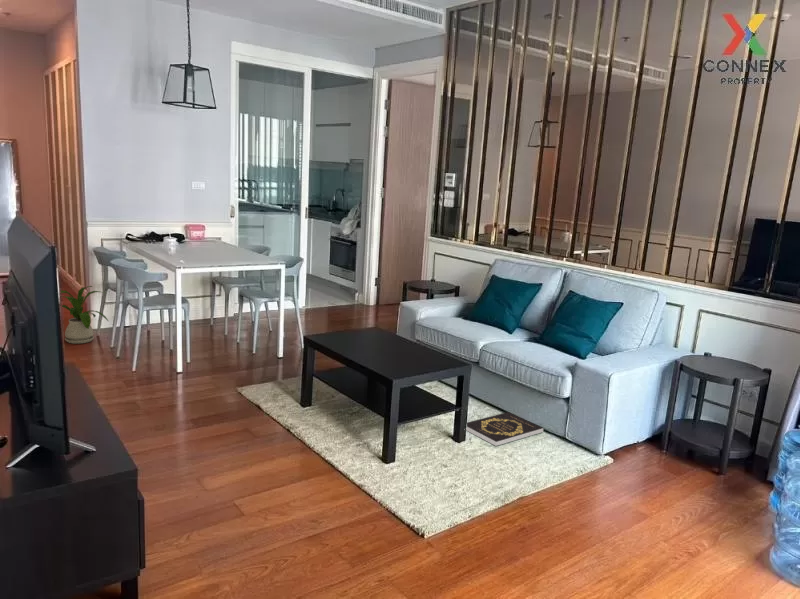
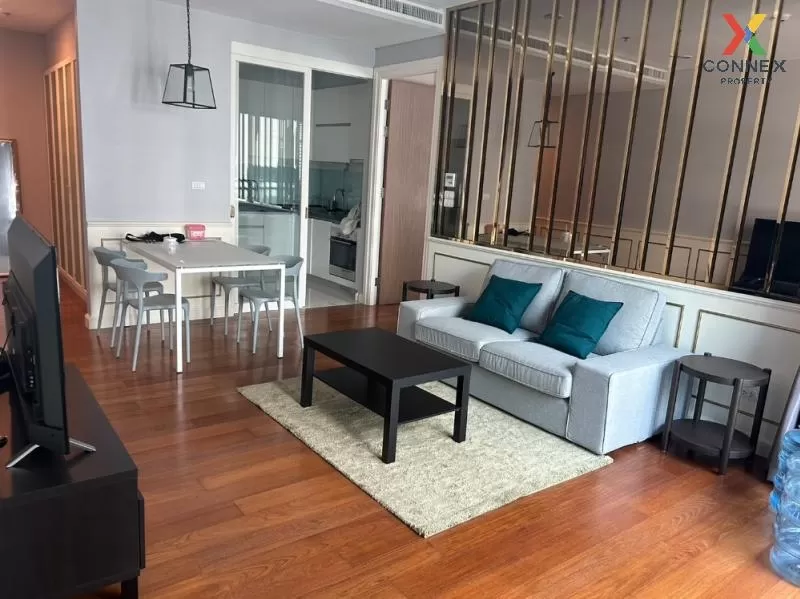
- book (502, 427)
- house plant (79, 311)
